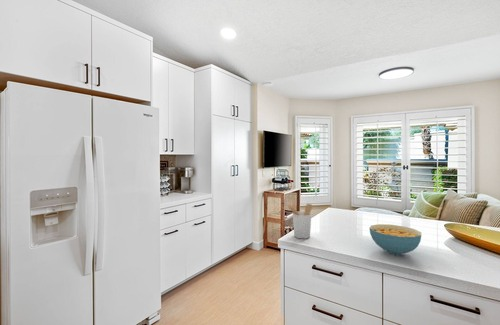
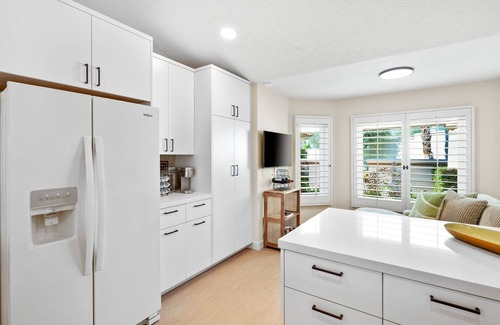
- utensil holder (298, 219)
- cereal bowl (394, 241)
